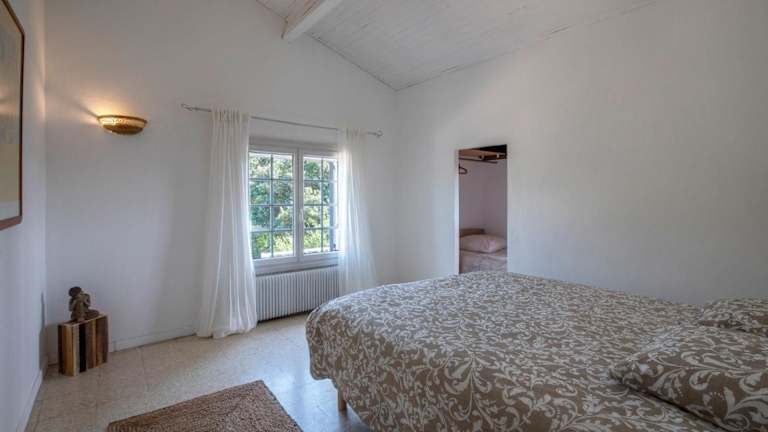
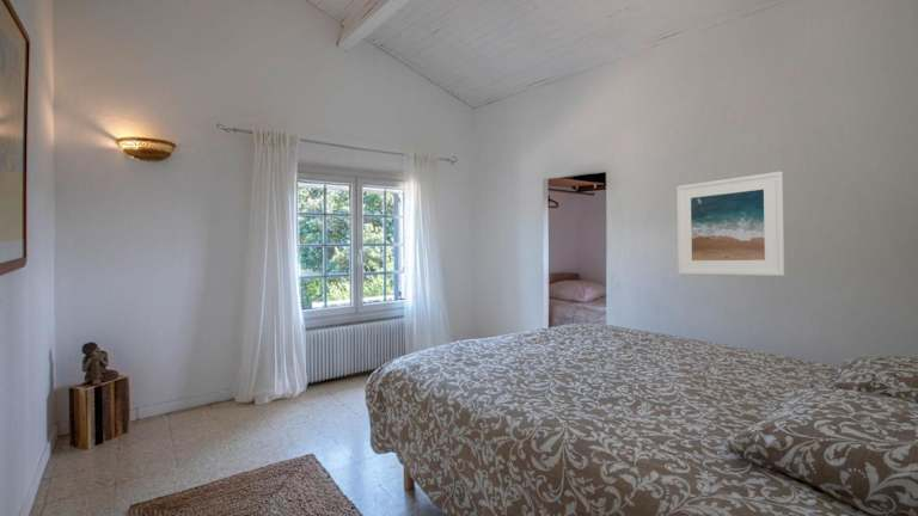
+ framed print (726, 227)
